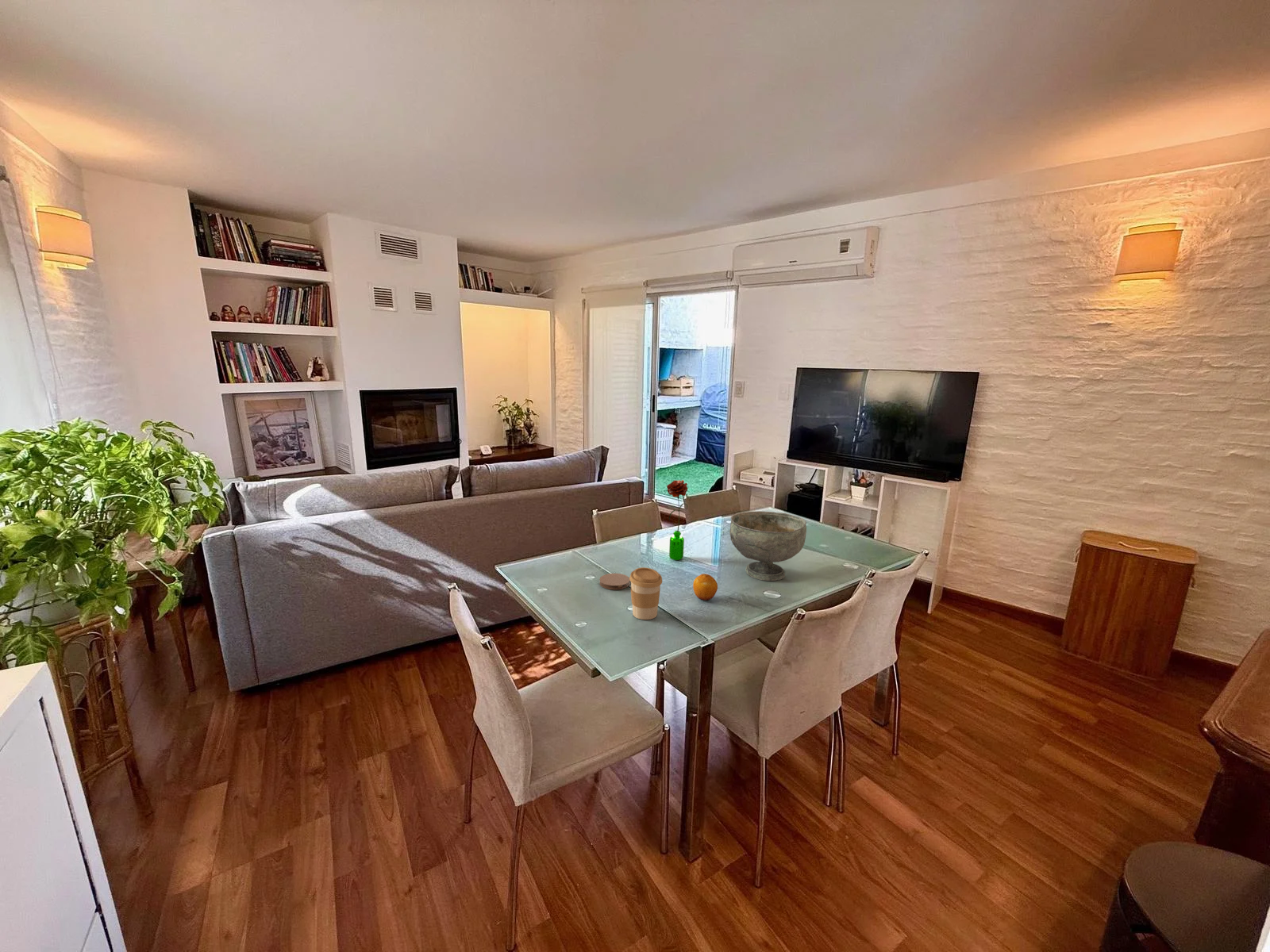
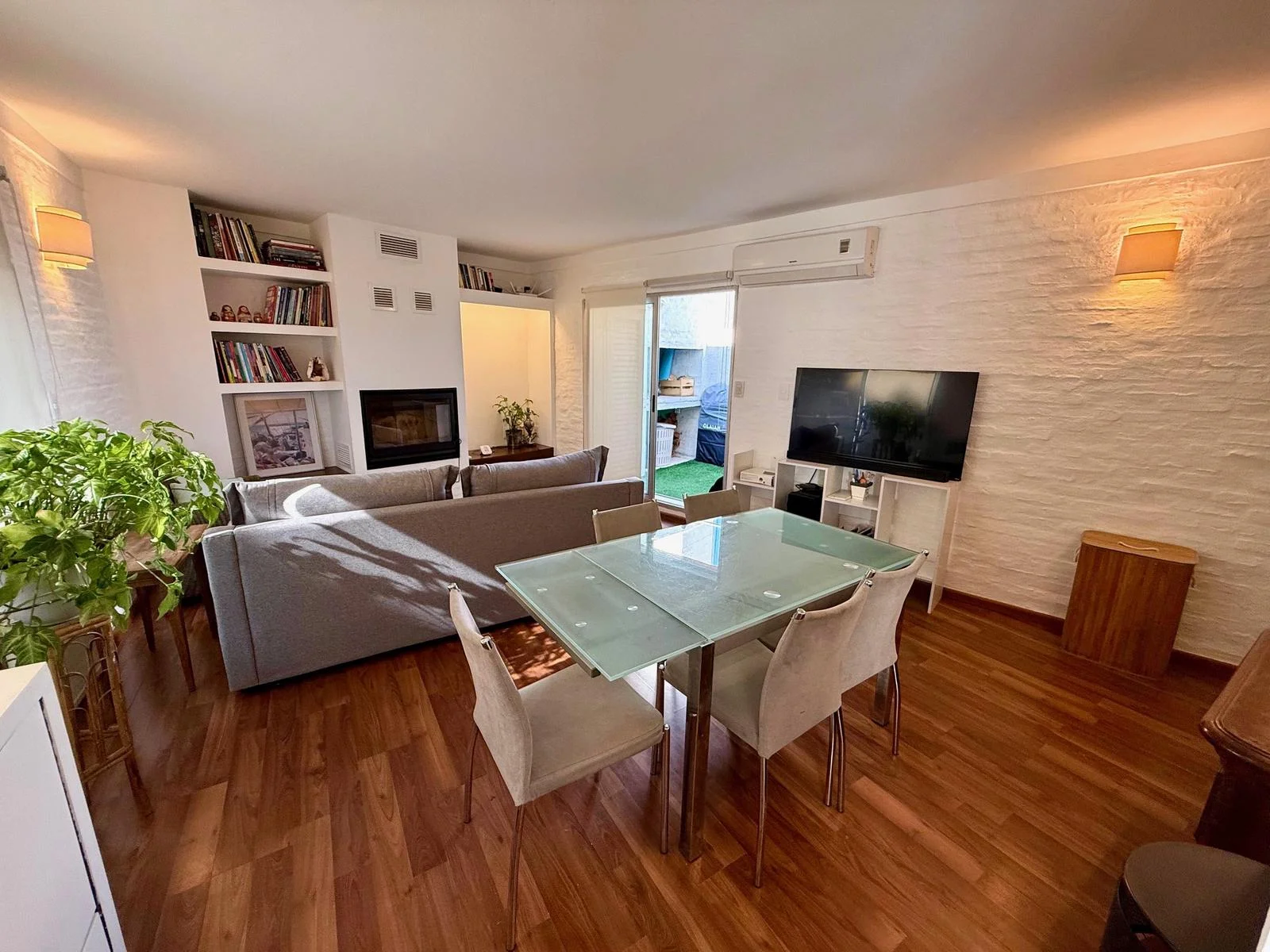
- fruit (705, 586)
- decorative bowl (766, 546)
- coaster (614, 581)
- coffee cup (645, 593)
- flower (679, 519)
